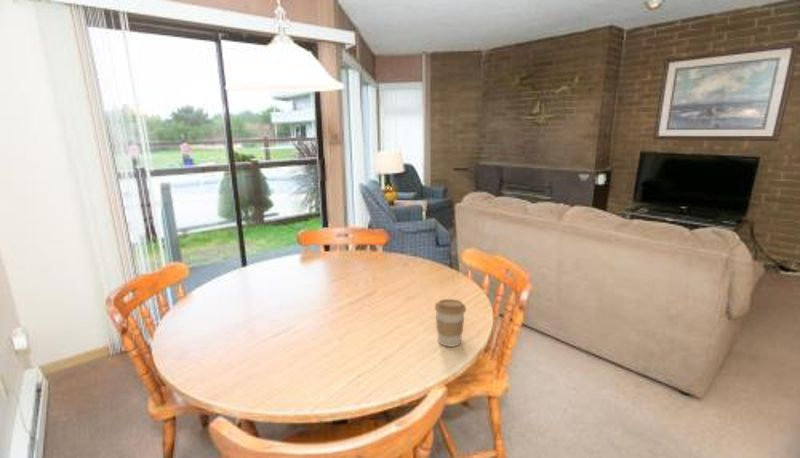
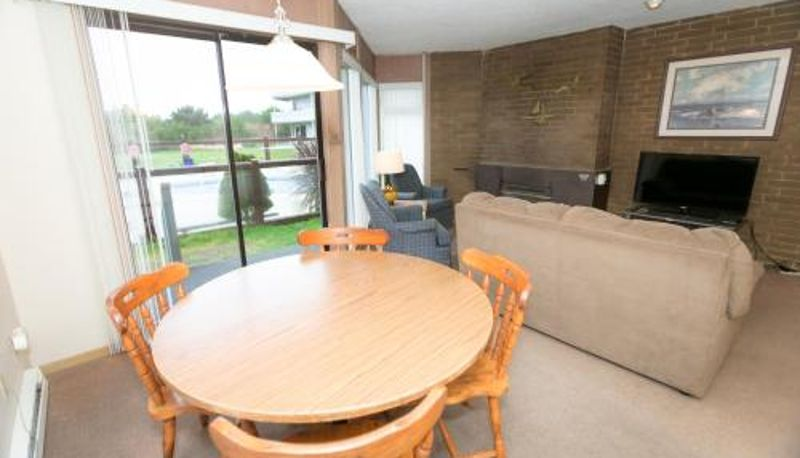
- coffee cup (449, 321)
